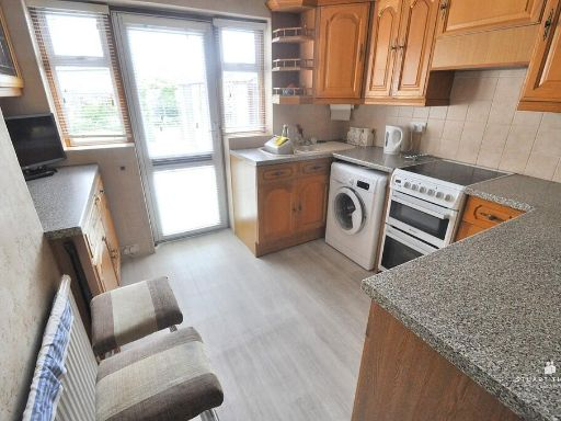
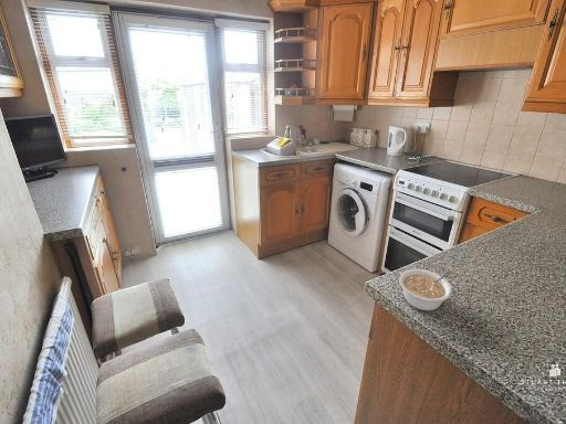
+ legume (423, 288)
